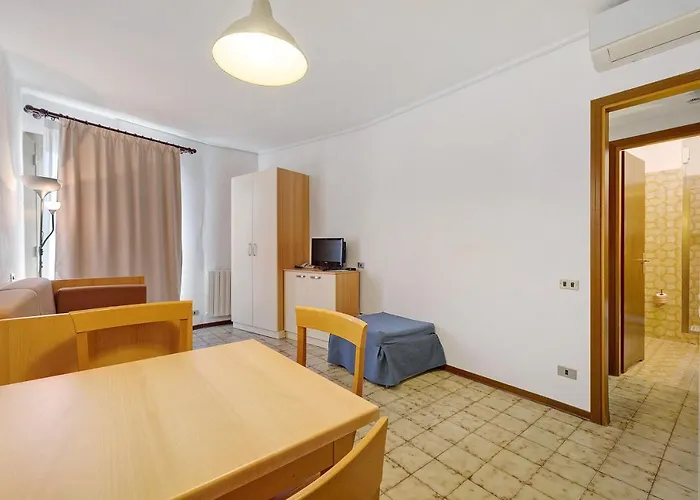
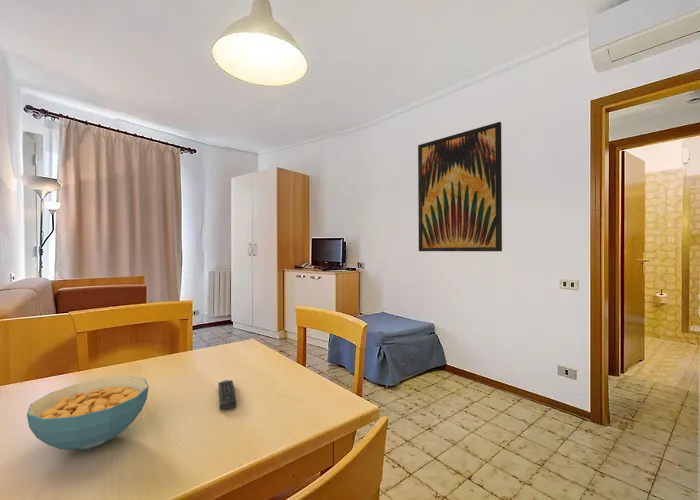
+ wall art (455, 193)
+ cereal bowl (93, 417)
+ remote control (226, 391)
